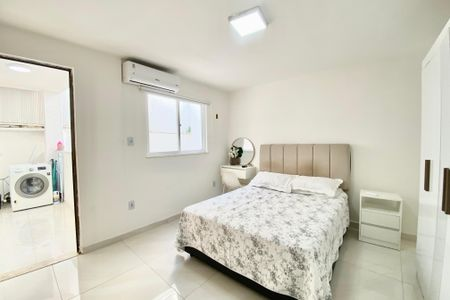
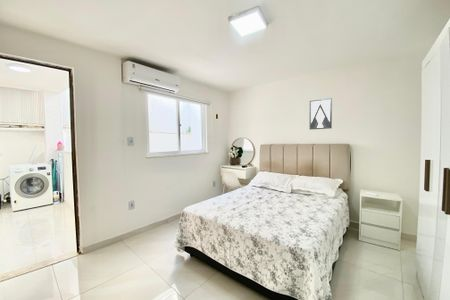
+ wall art (320, 114)
